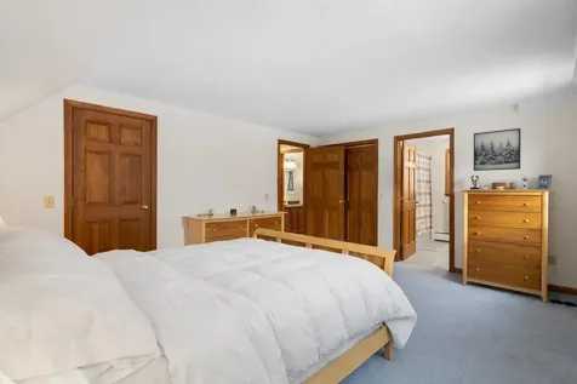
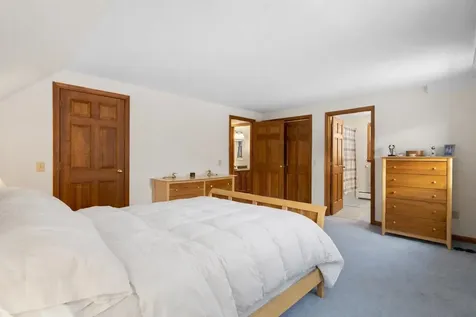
- wall art (496, 150)
